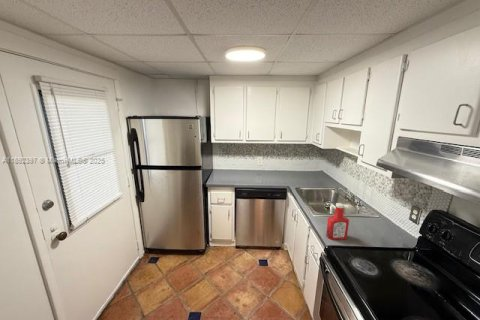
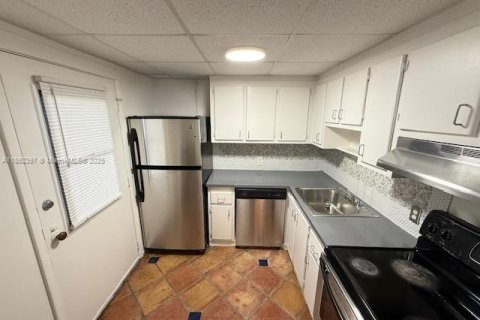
- soap bottle (338, 220)
